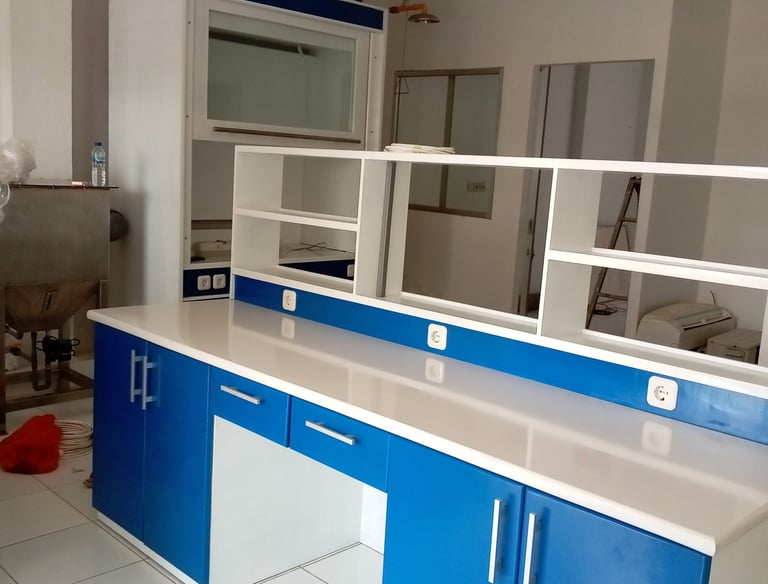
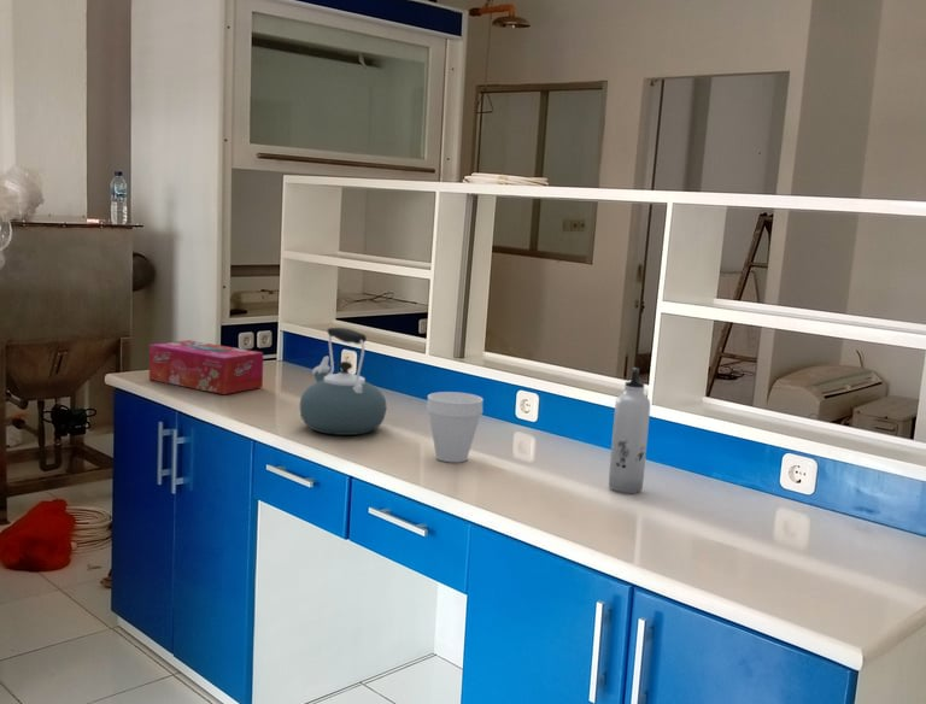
+ cup (453, 427)
+ water bottle (631, 428)
+ tissue box (205, 365)
+ kettle (340, 377)
